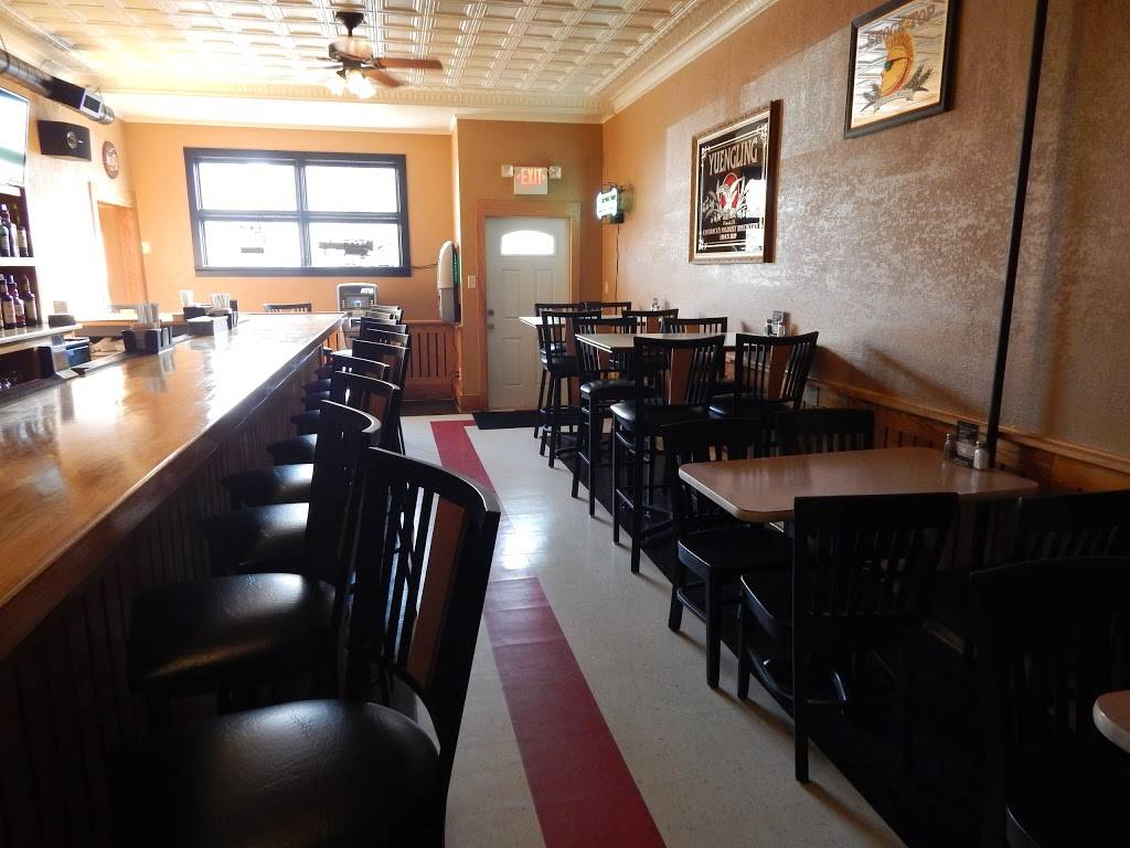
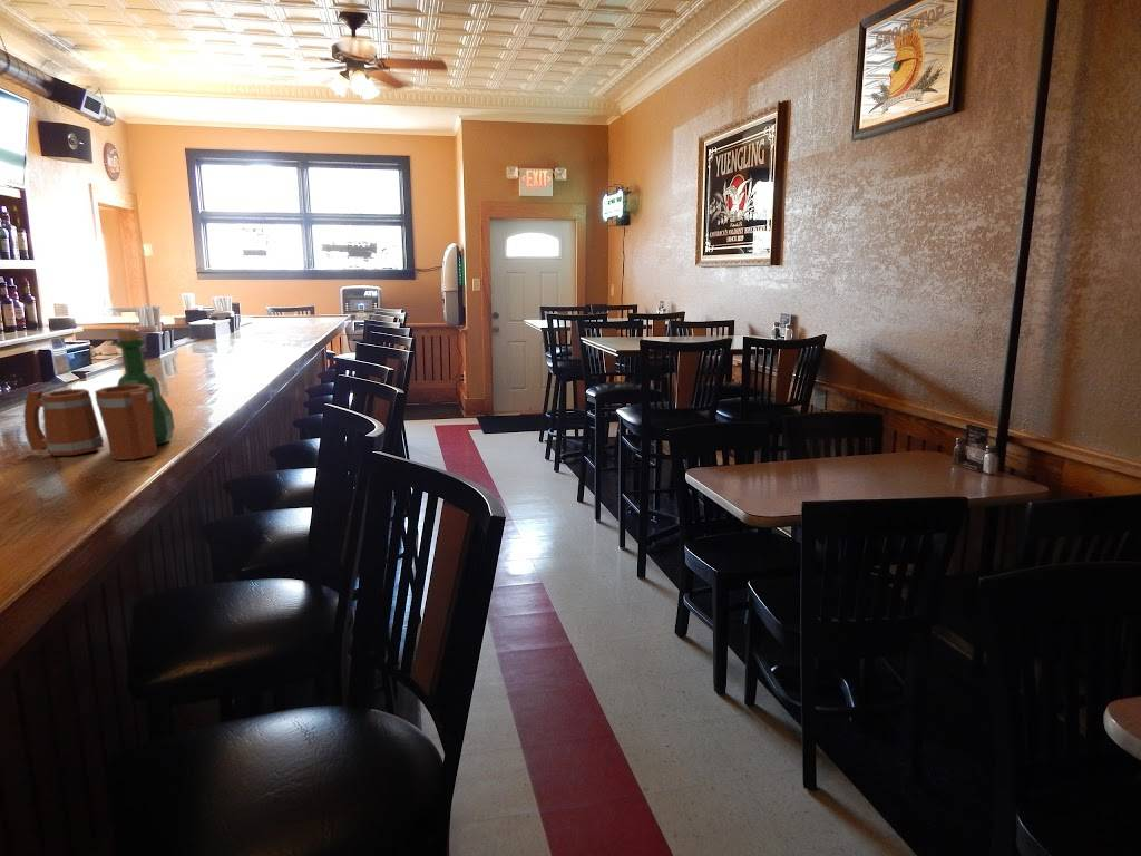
+ tavern set (97, 393)
